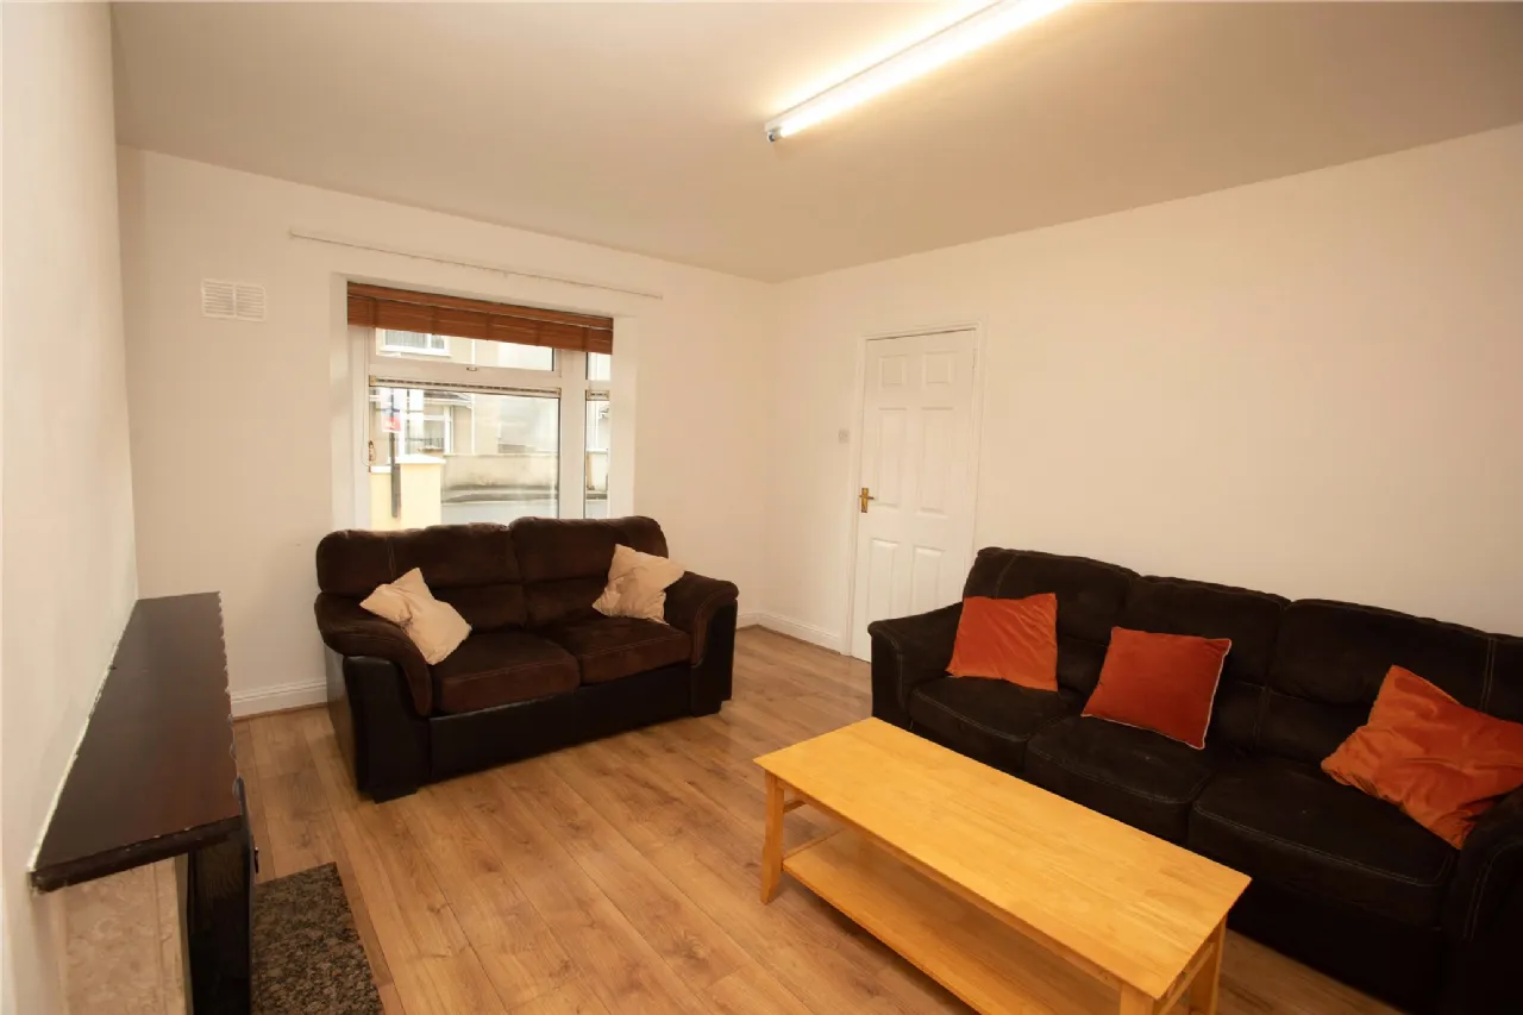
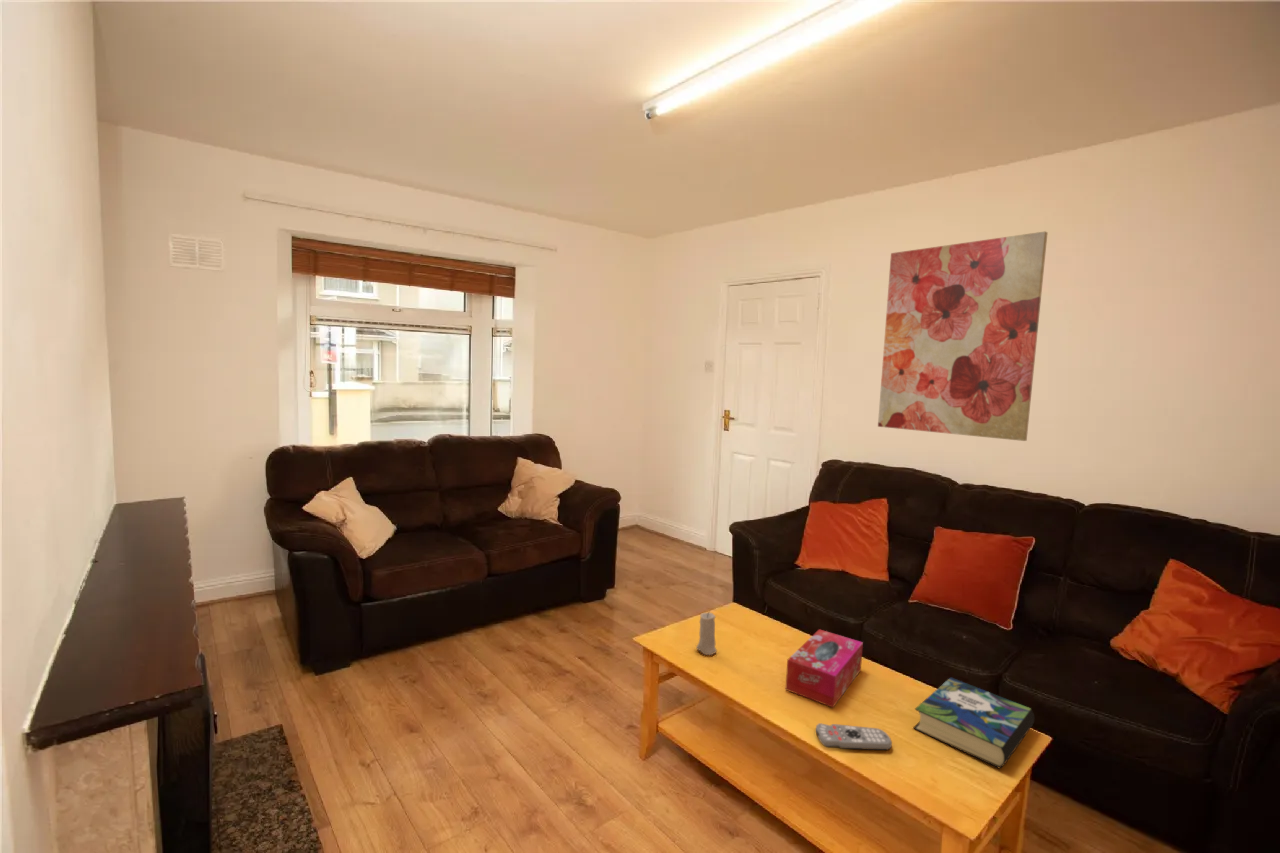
+ book (974, 719)
+ tissue box (825, 665)
+ remote control (853, 737)
+ wall art (953, 339)
+ candle (707, 631)
